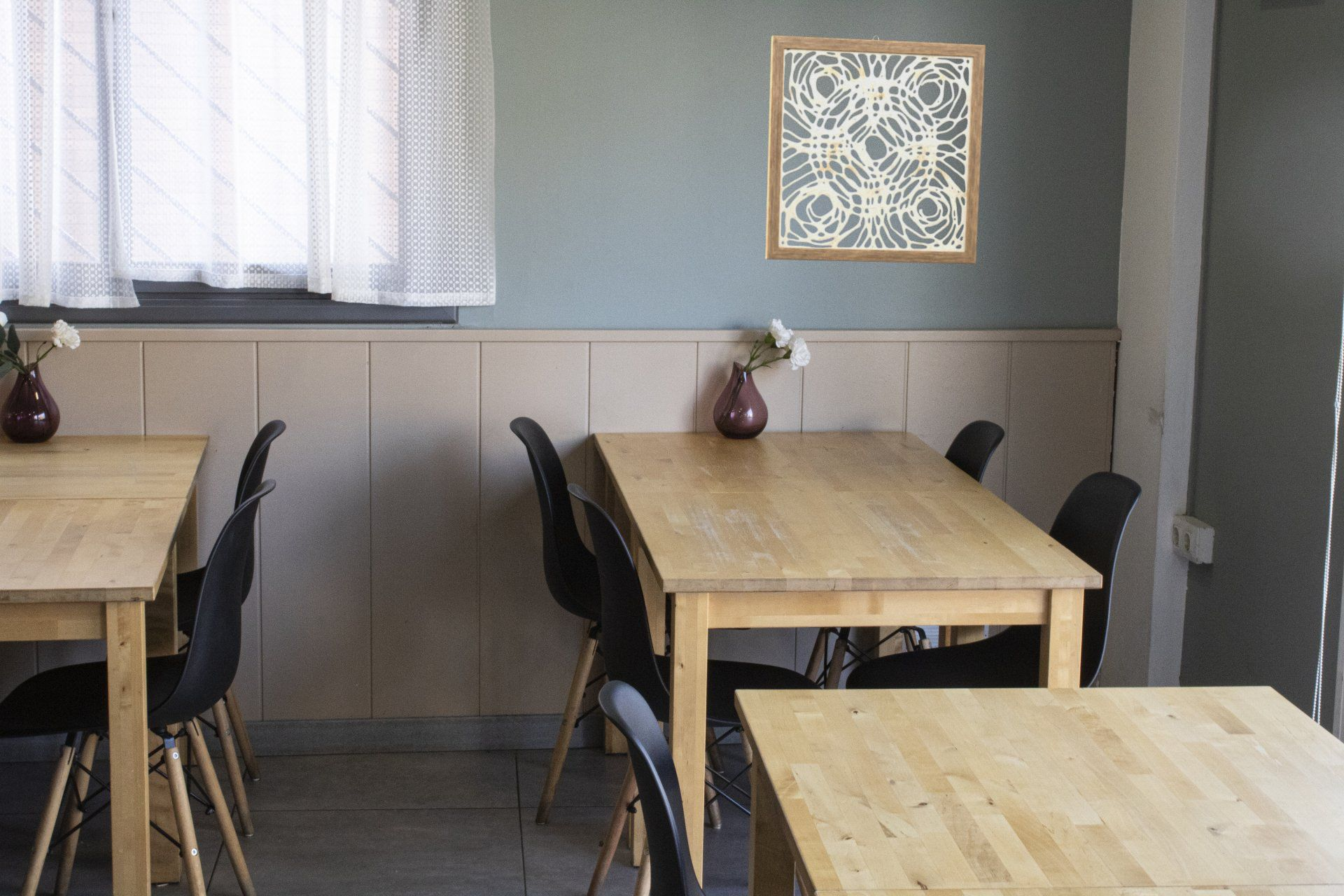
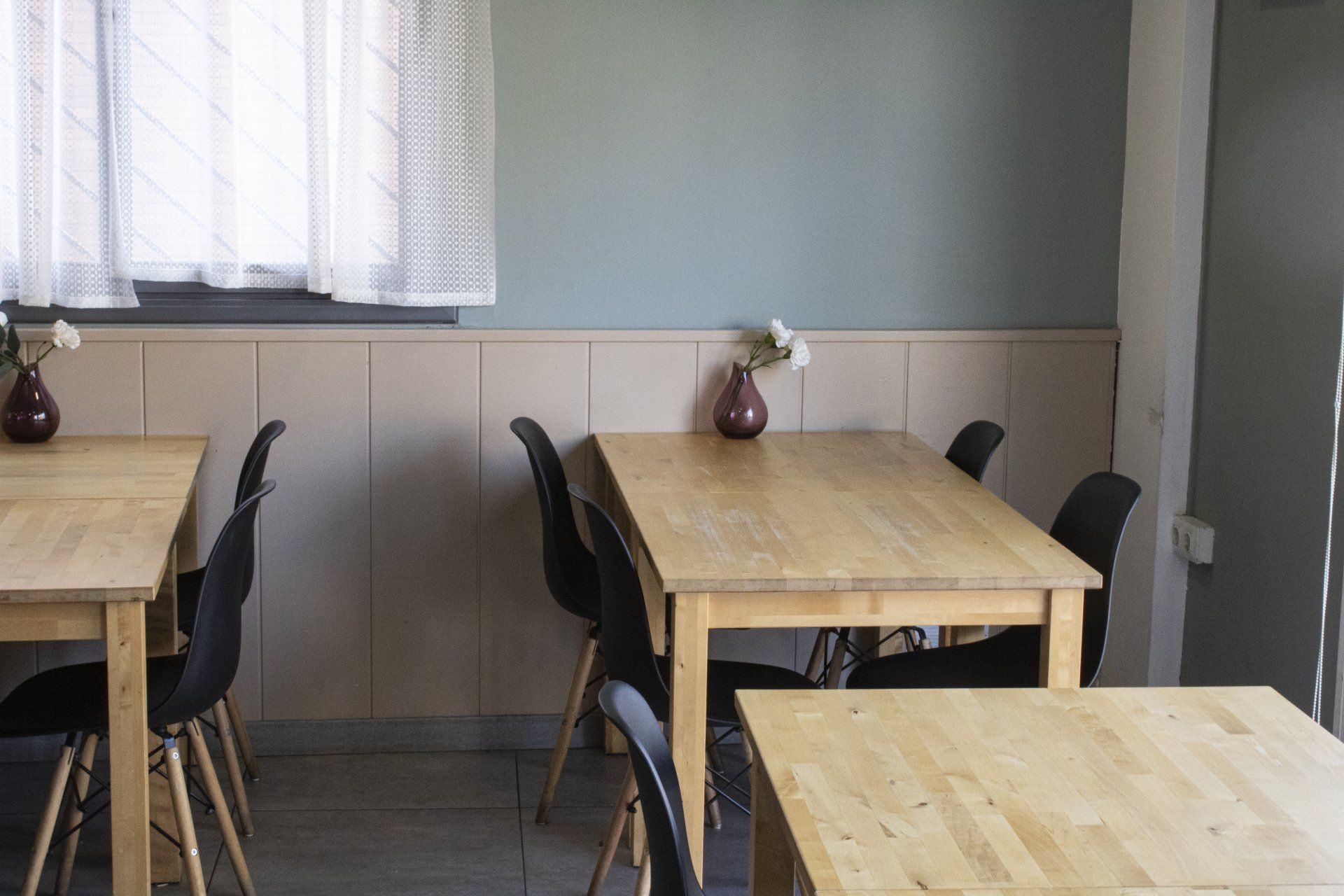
- wall art (868, 154)
